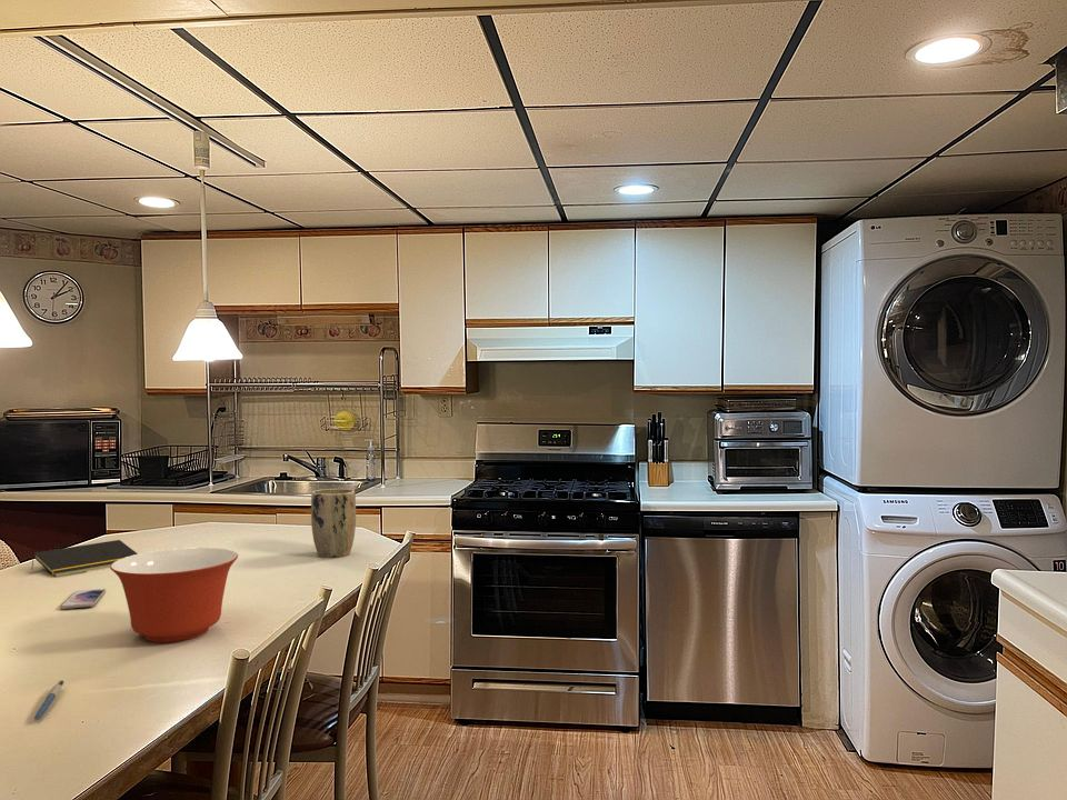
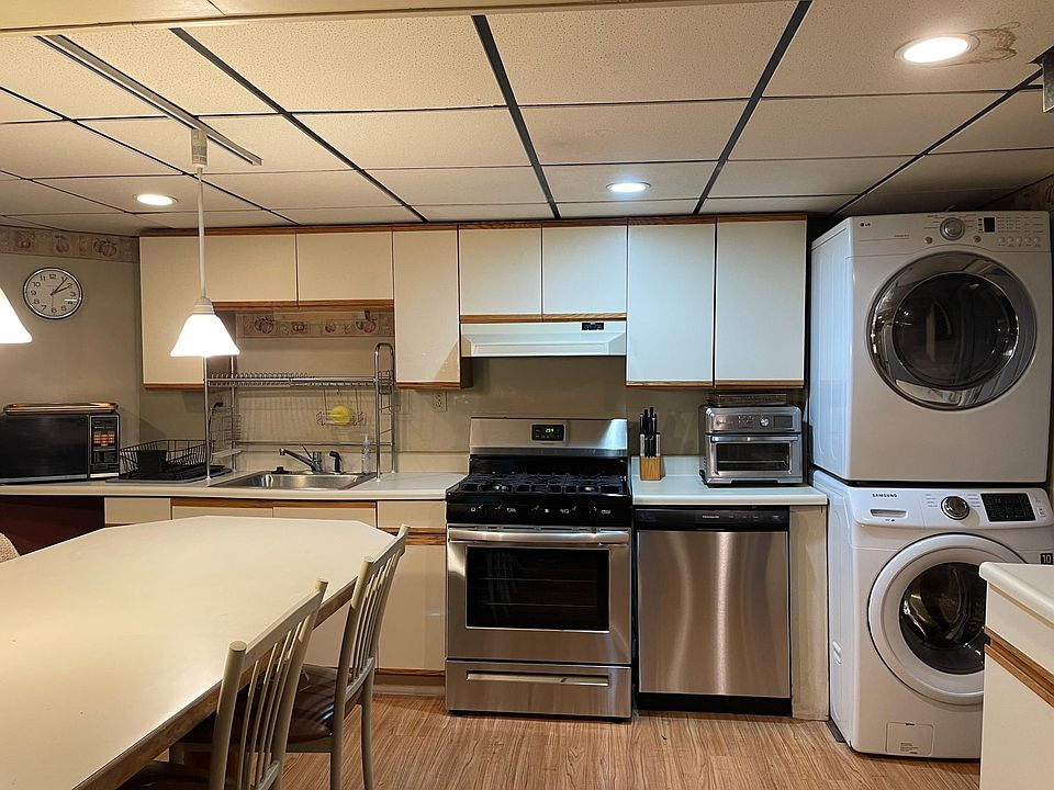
- smartphone (83, 598)
- mixing bowl (176, 596)
- plant pot (333, 523)
- notepad (89, 557)
- pen (48, 699)
